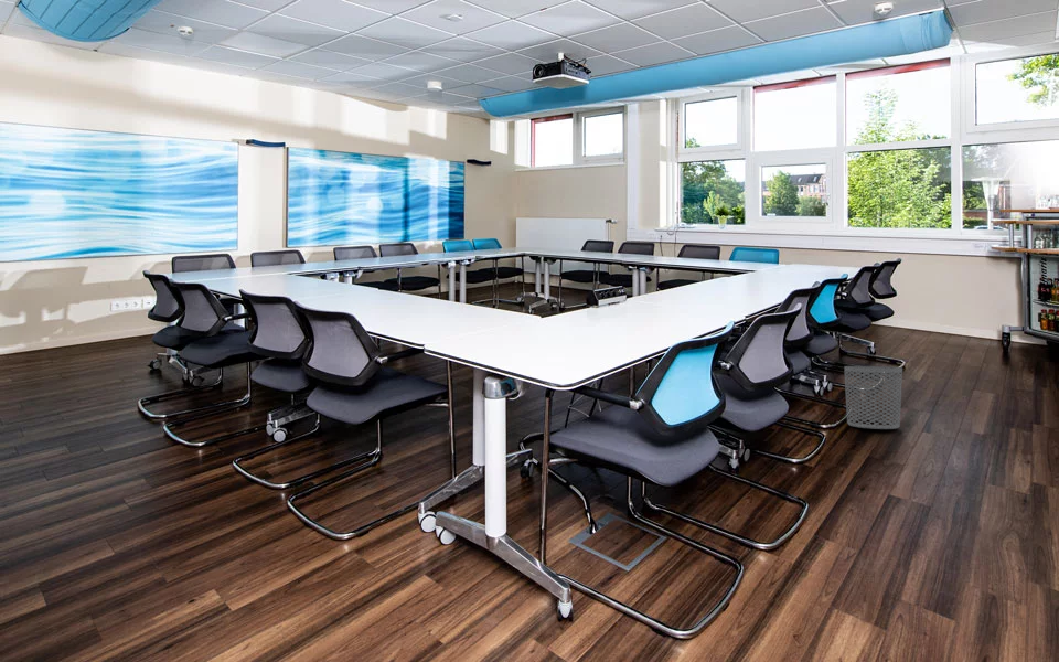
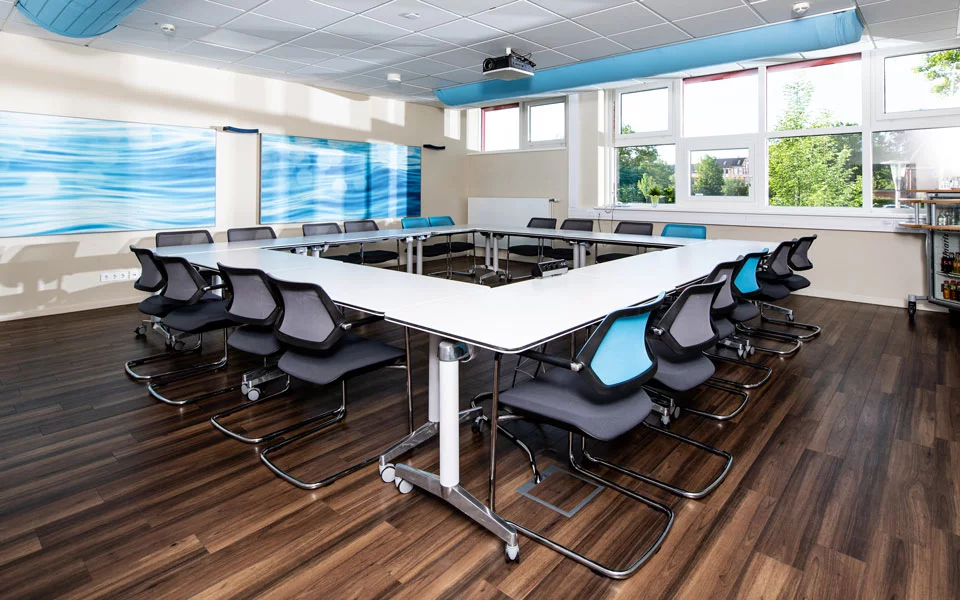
- waste bin (873, 396)
